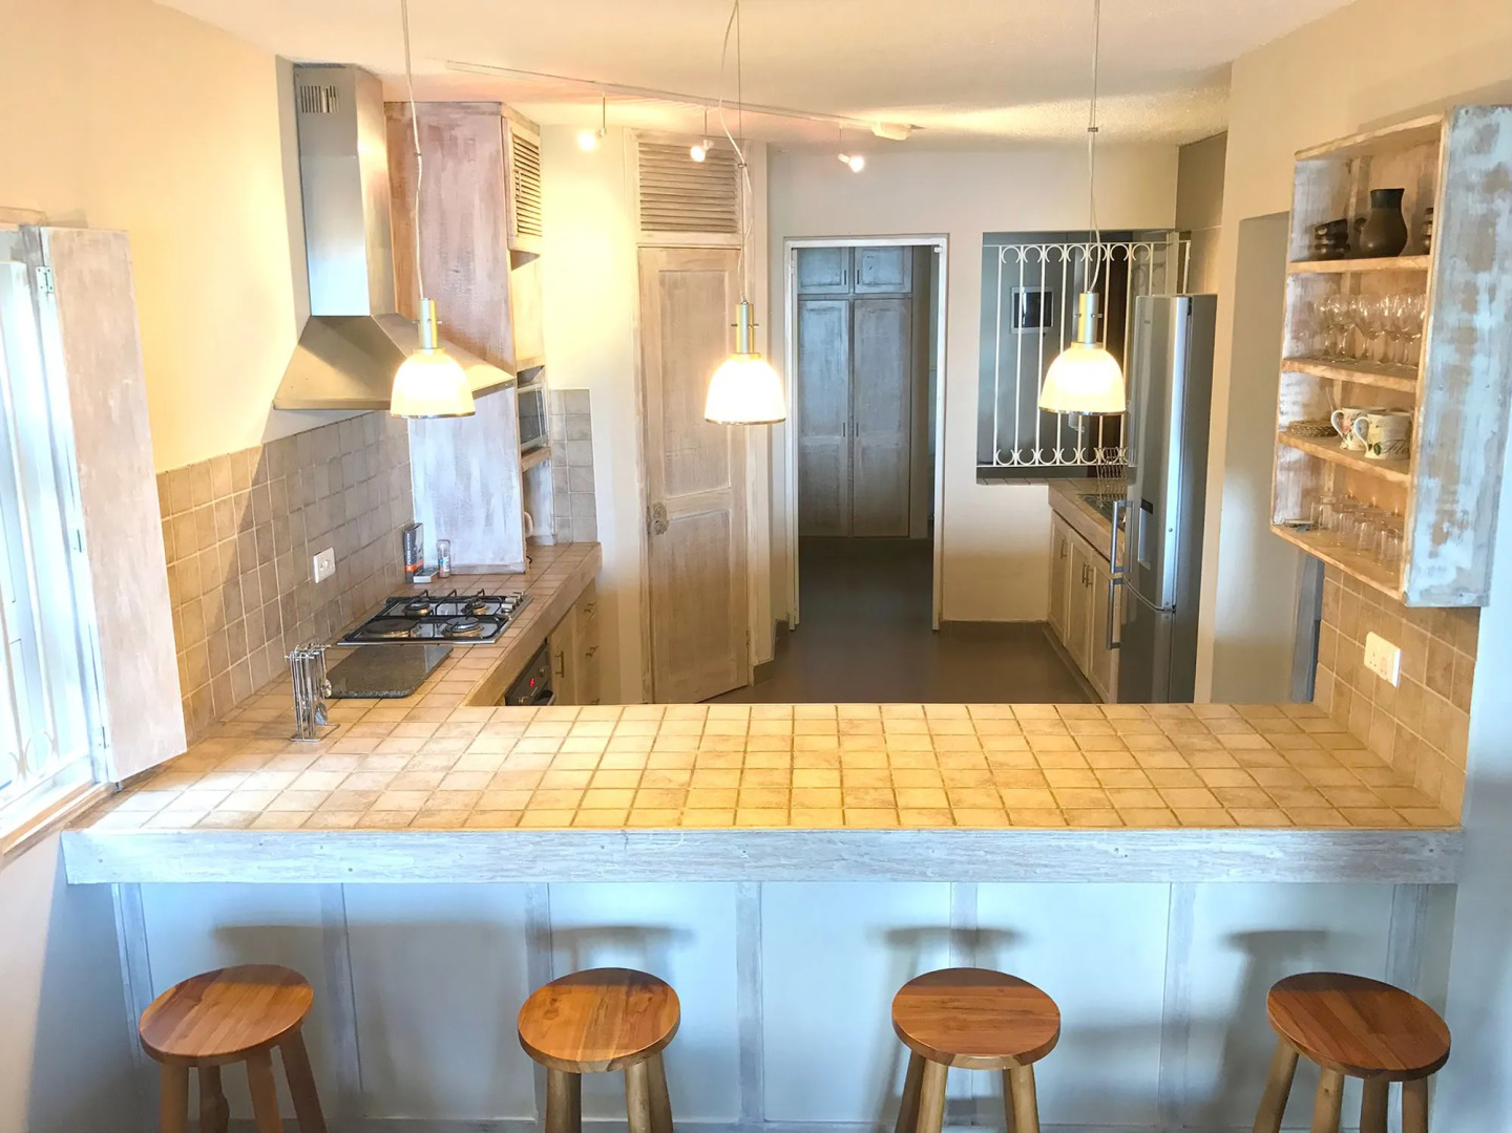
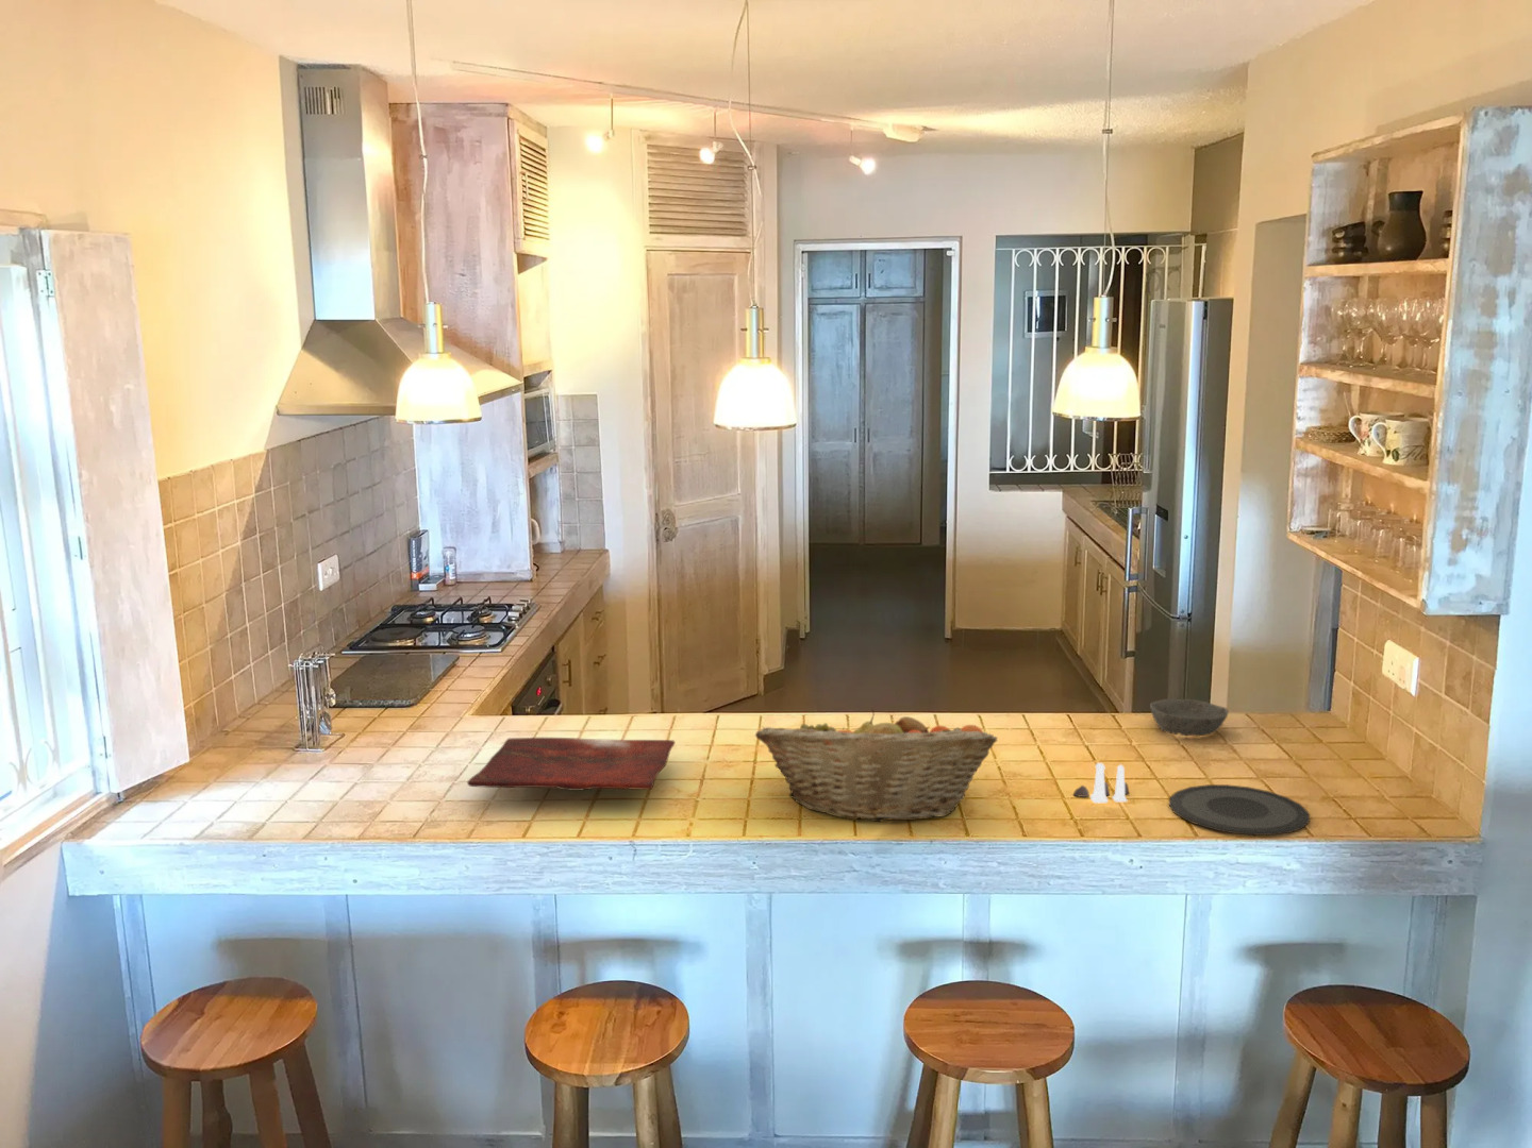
+ fruit basket (875, 754)
+ bowl (1188, 718)
+ salt and pepper shaker set (1104, 778)
+ cutting board (575, 772)
+ plate (1238, 808)
